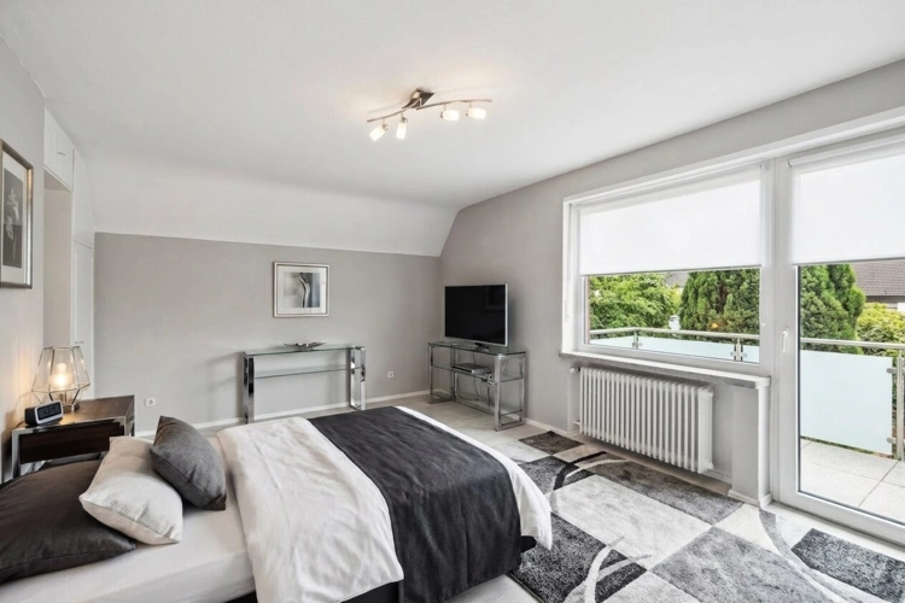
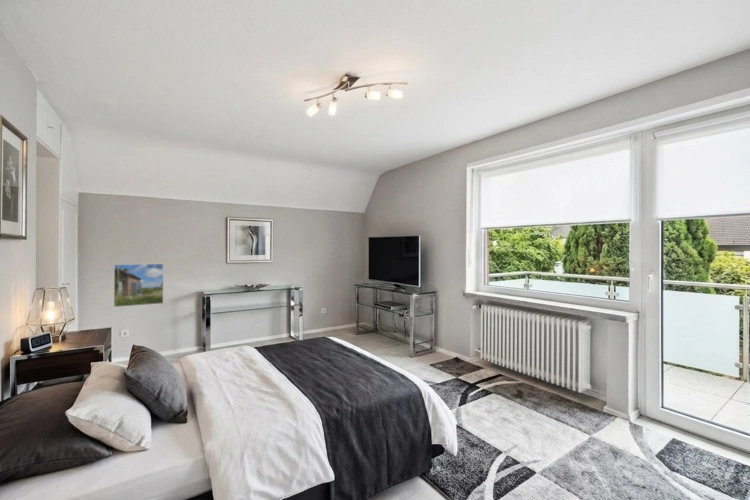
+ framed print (139, 284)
